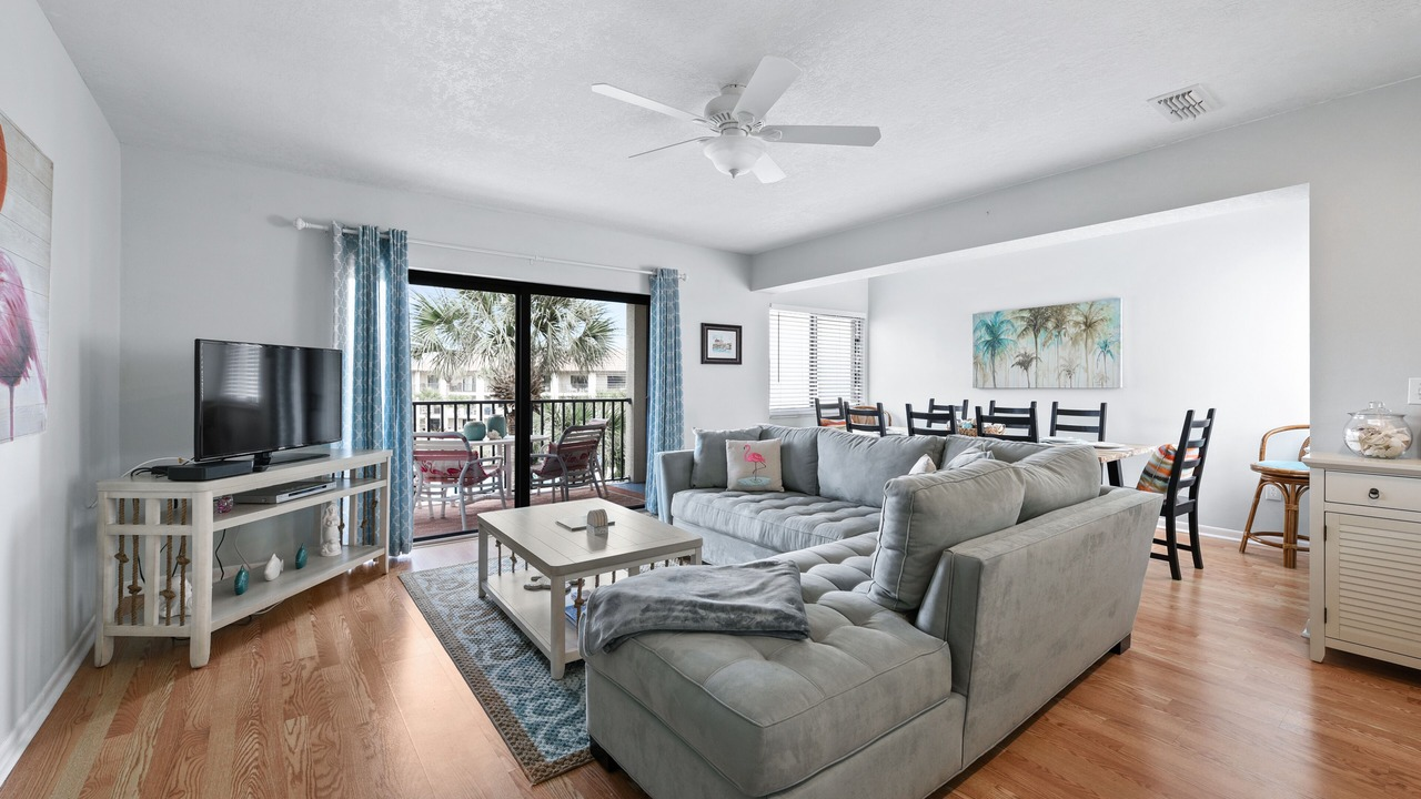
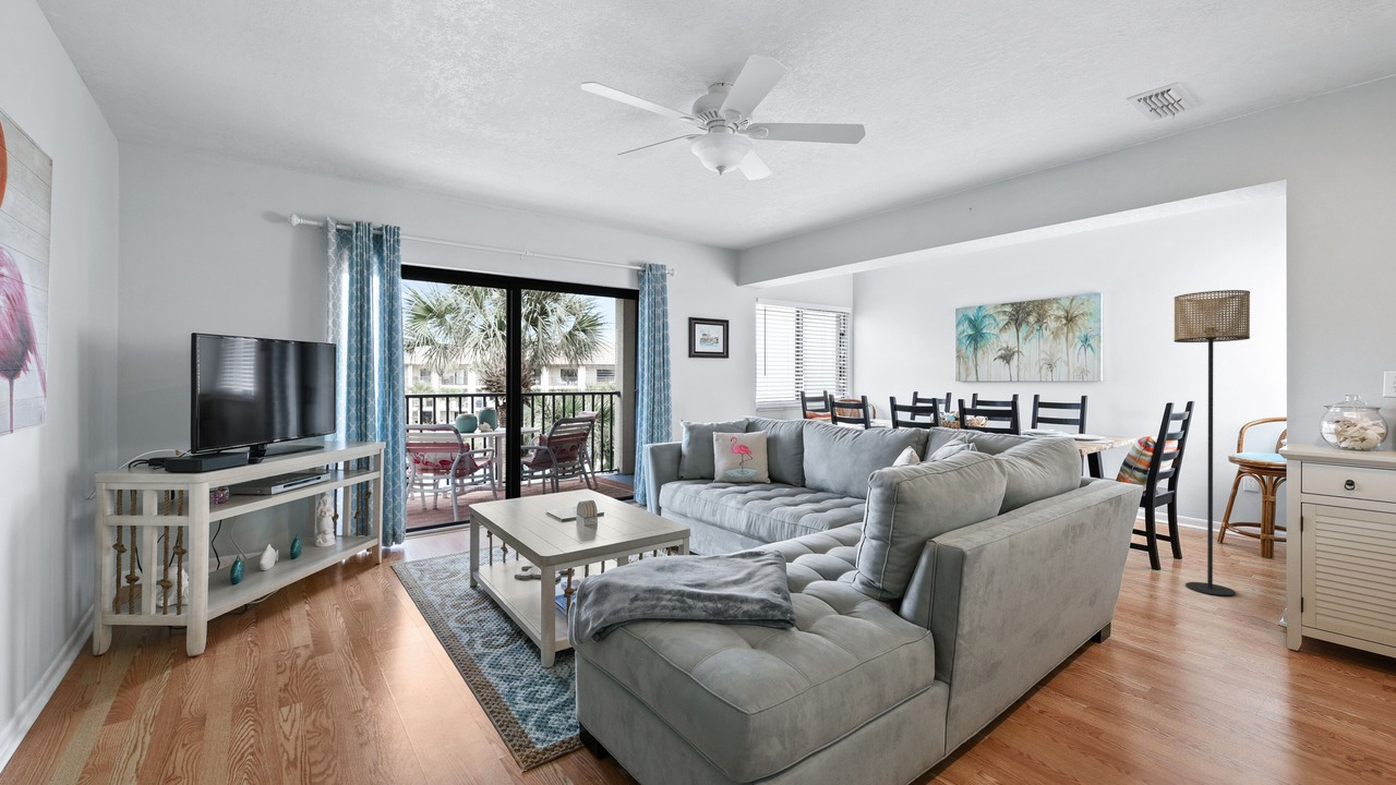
+ floor lamp (1210, 442)
